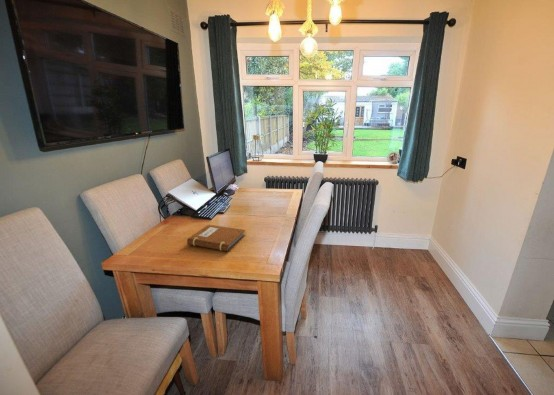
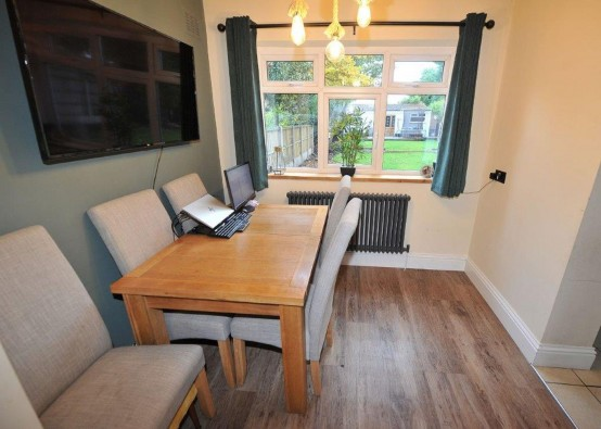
- notebook (216, 237)
